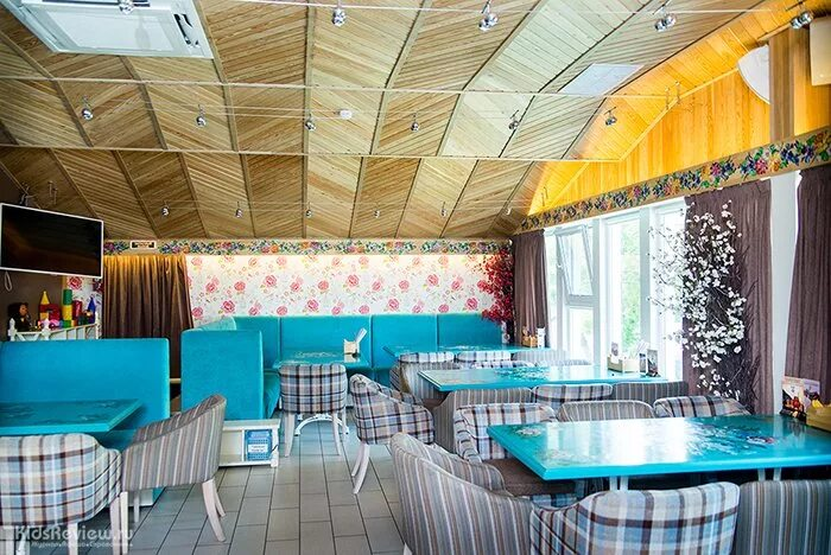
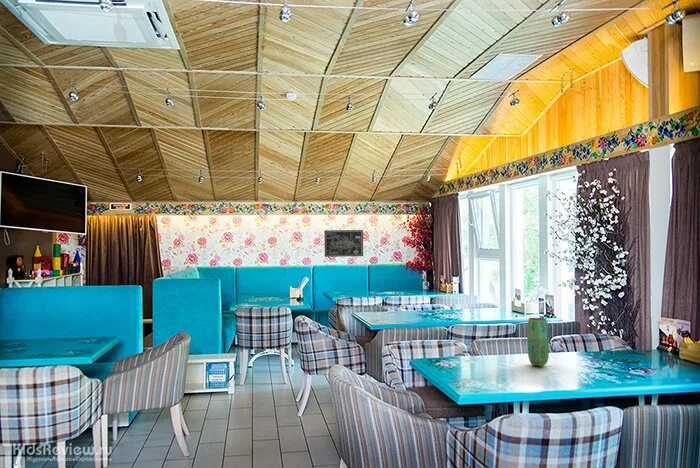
+ wall art (343, 243)
+ vase (537, 342)
